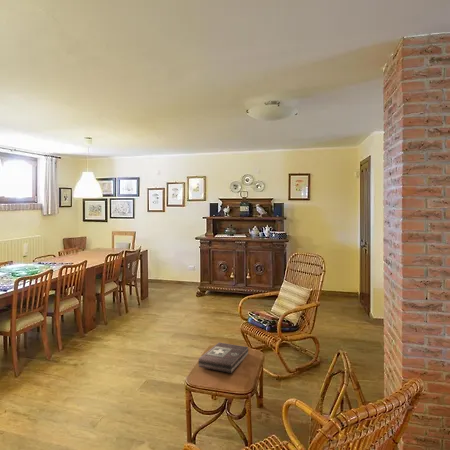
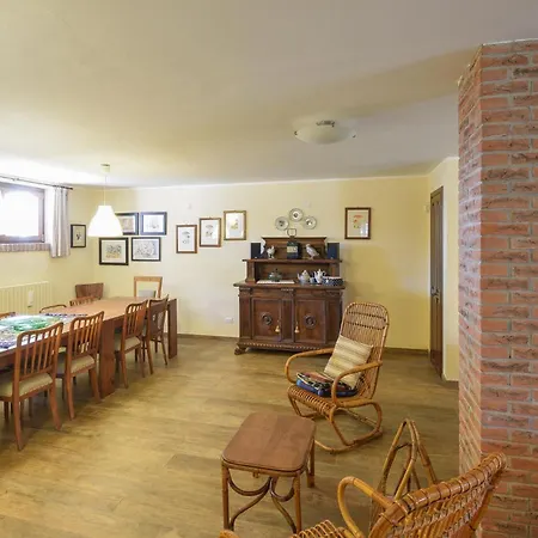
- first aid kit (224, 356)
